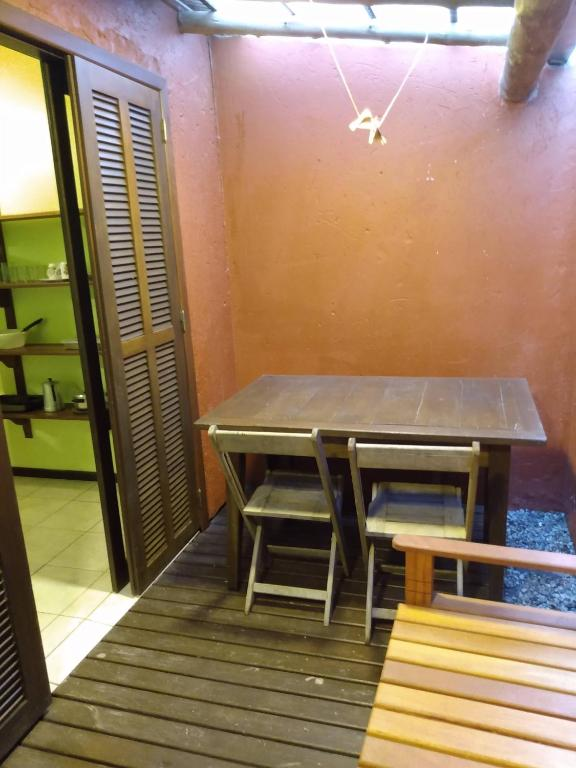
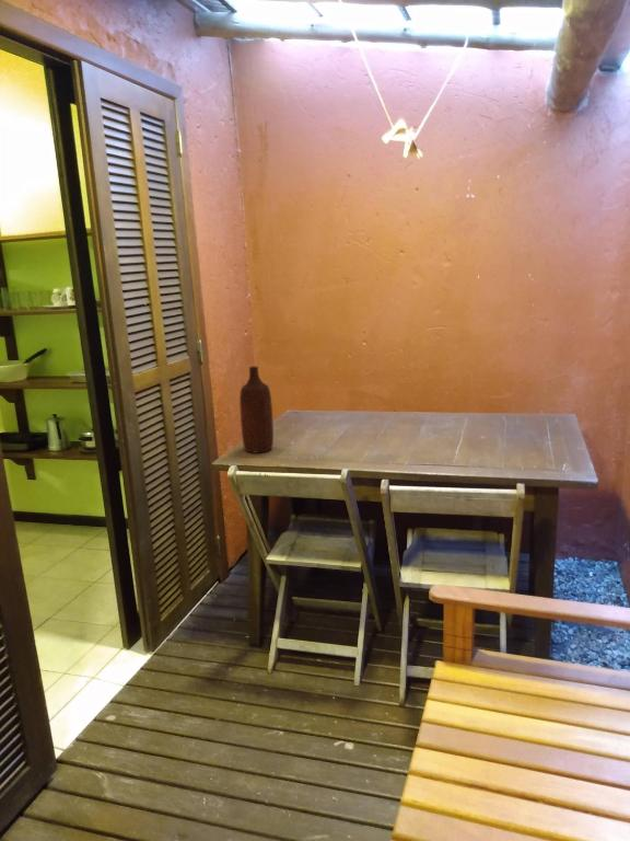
+ bottle (256, 408)
